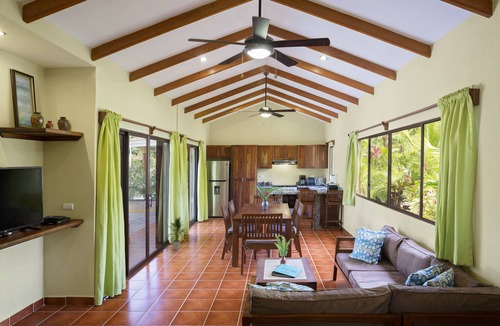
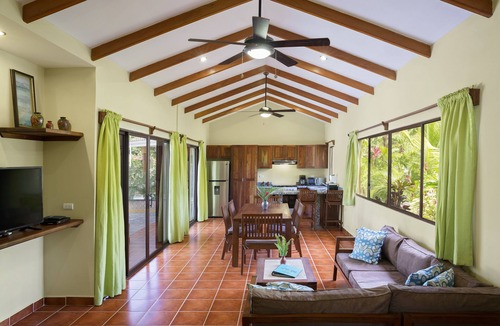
- indoor plant (177, 233)
